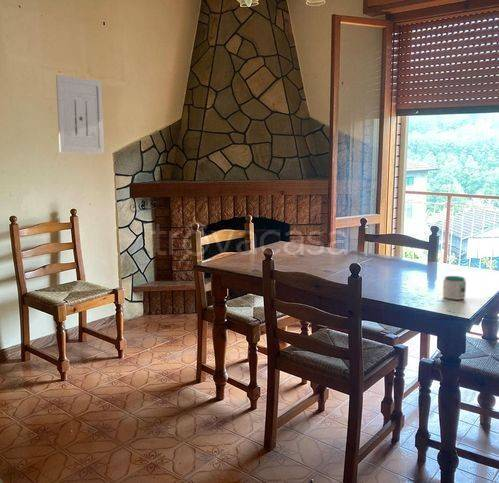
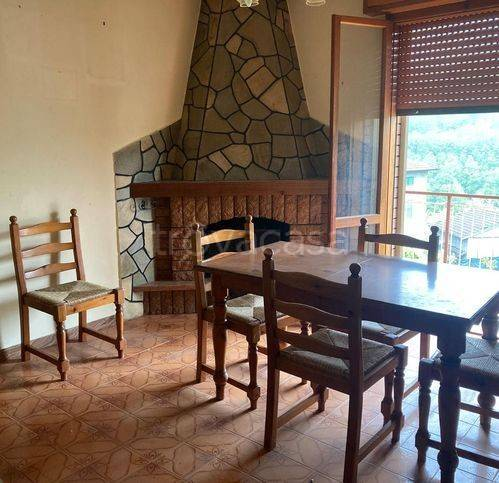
- mug (456, 287)
- wall art (81, 115)
